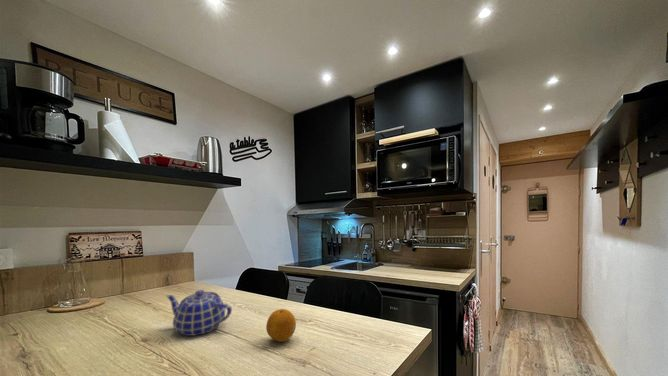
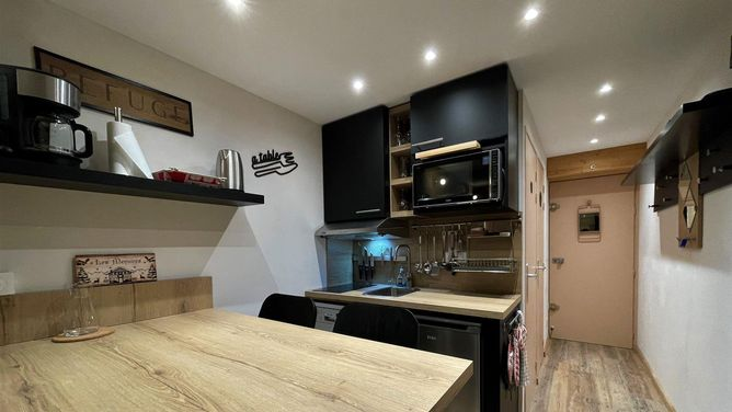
- fruit (281, 325)
- teapot (198, 309)
